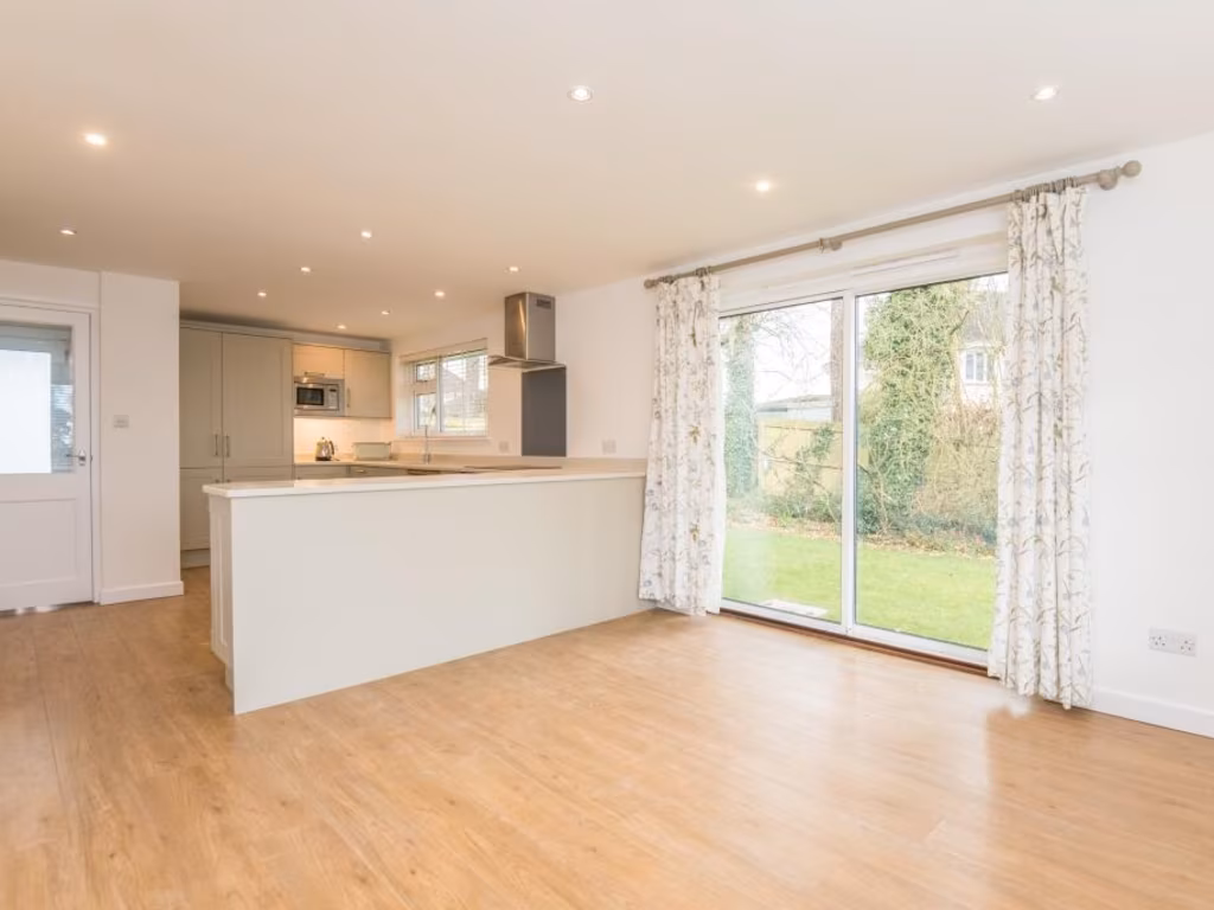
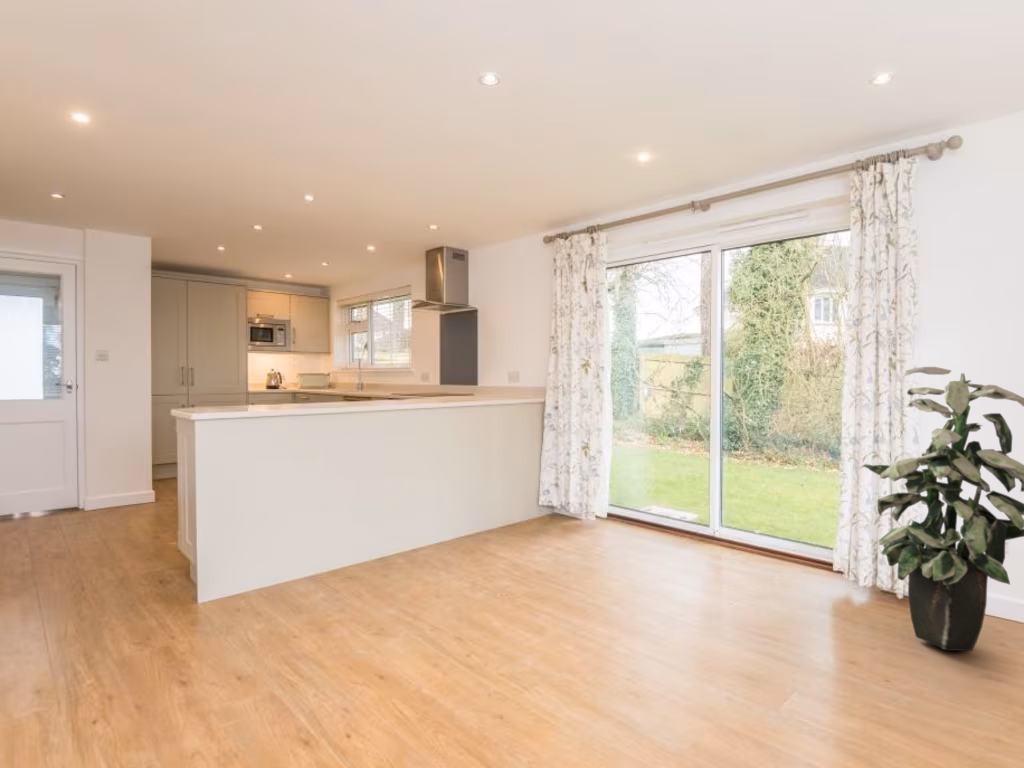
+ indoor plant (944, 503)
